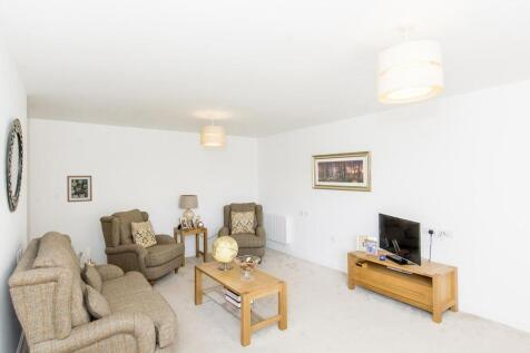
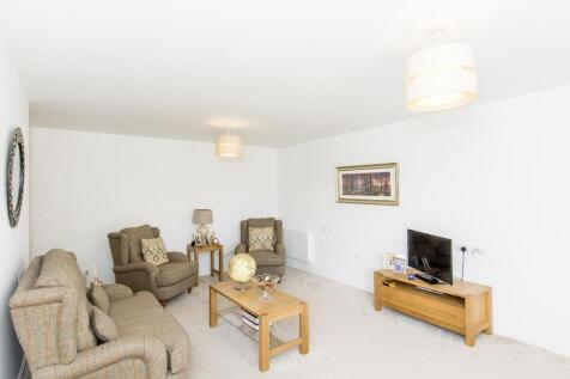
- wall art (79, 188)
